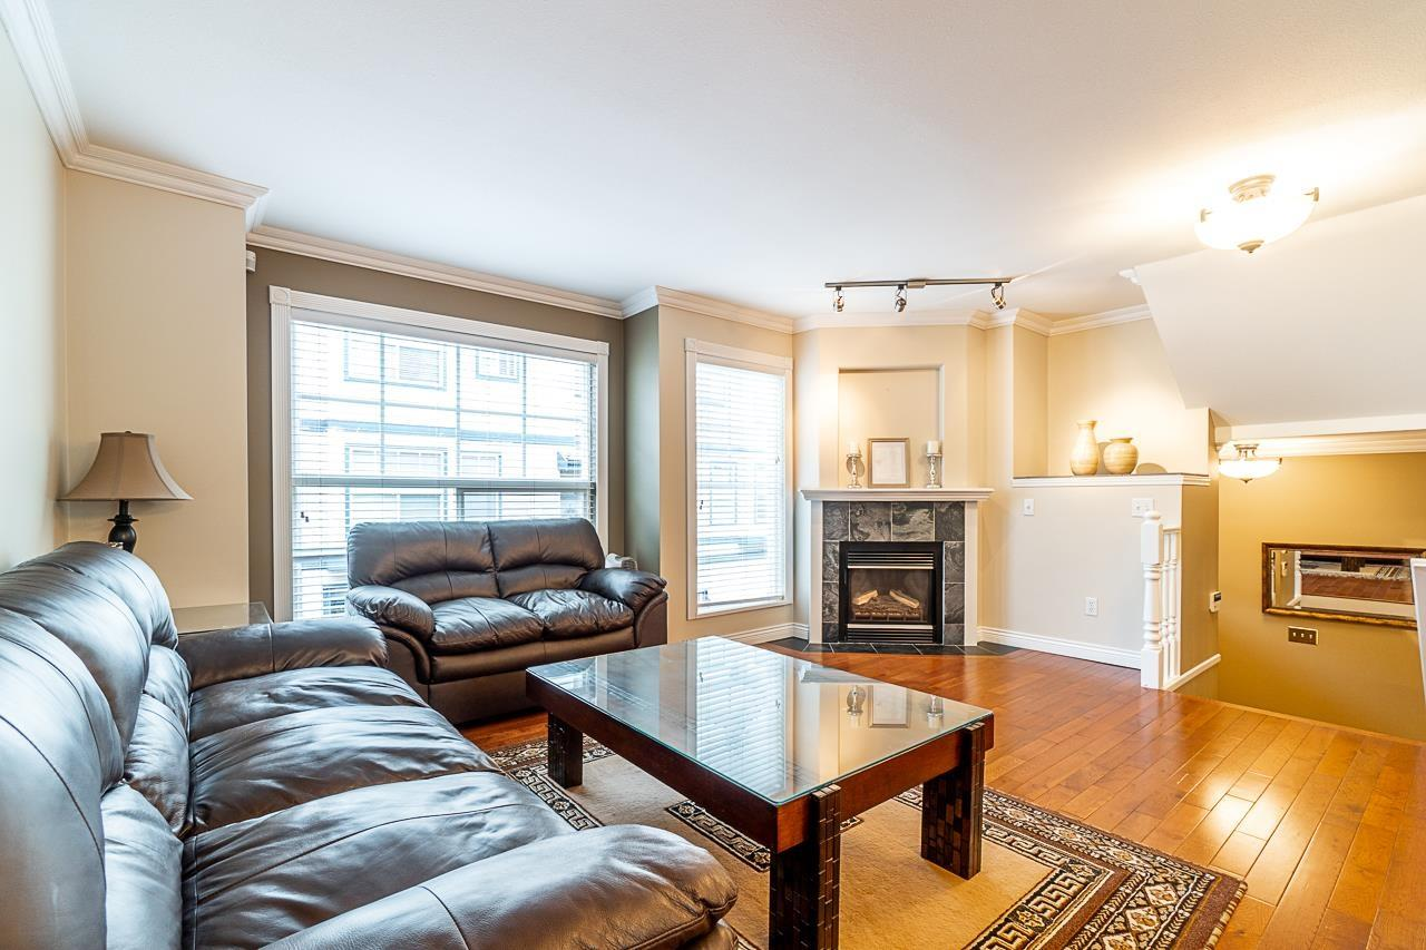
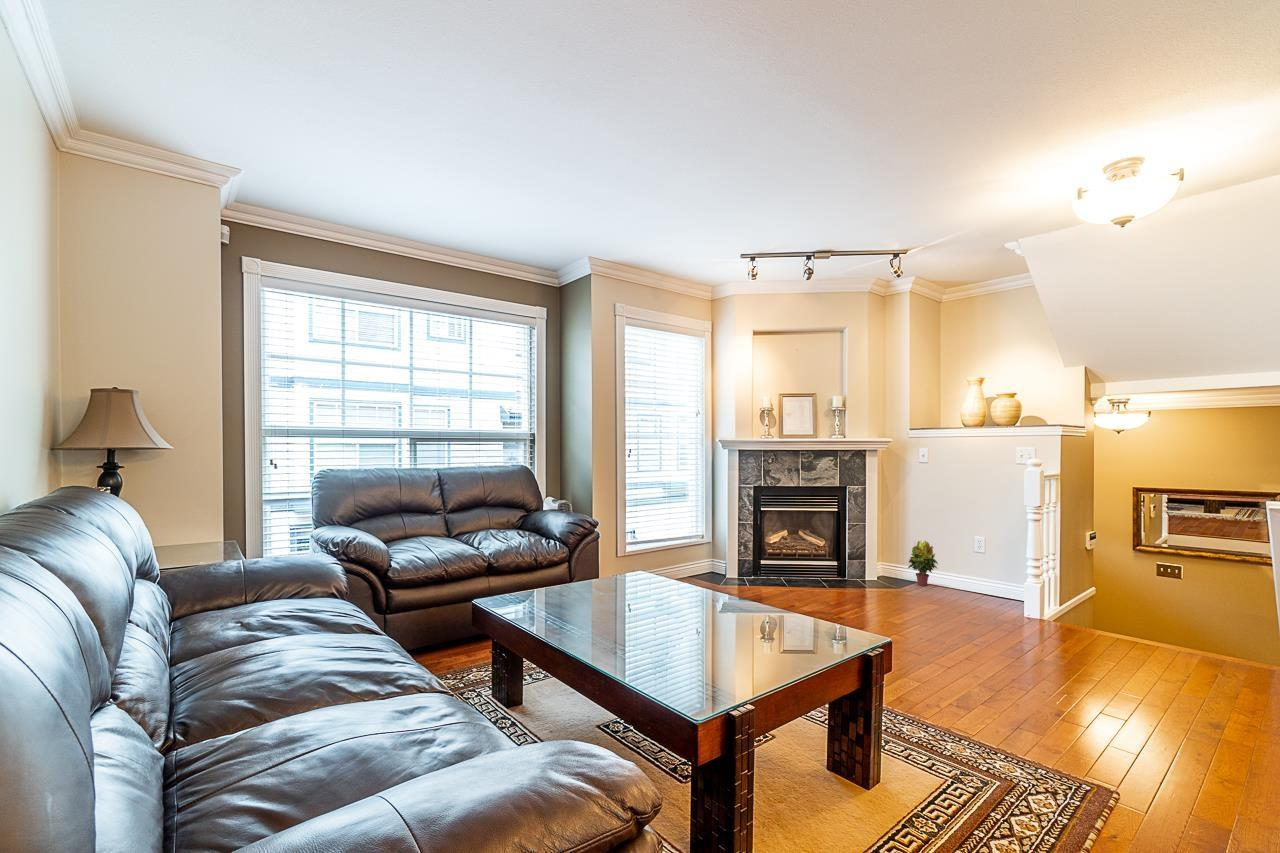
+ potted plant (923, 563)
